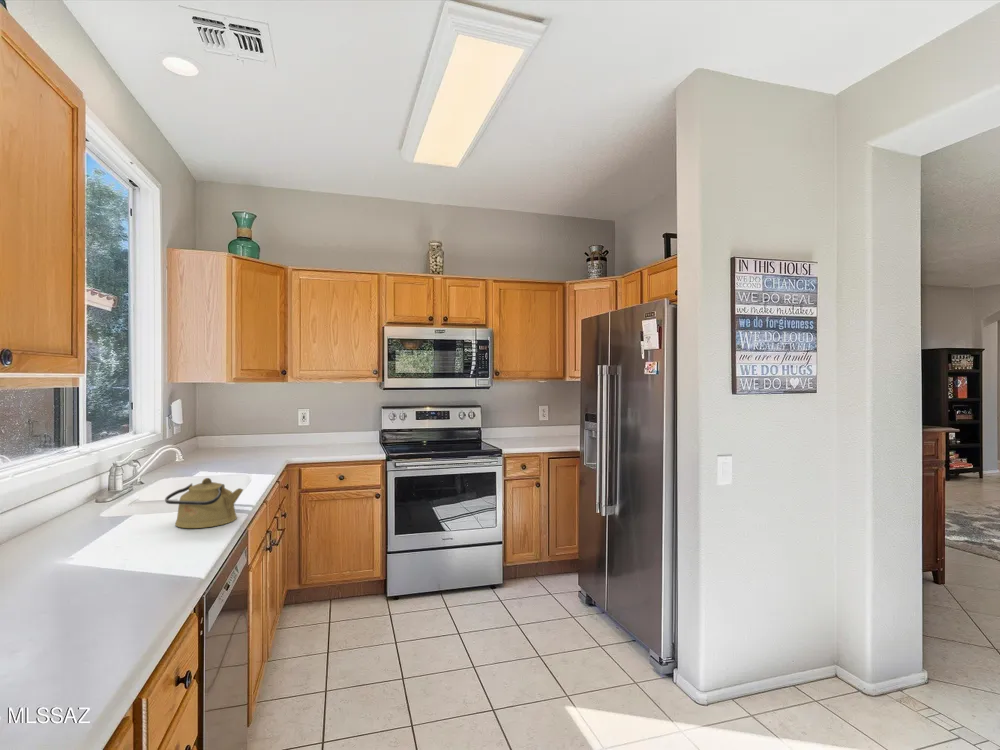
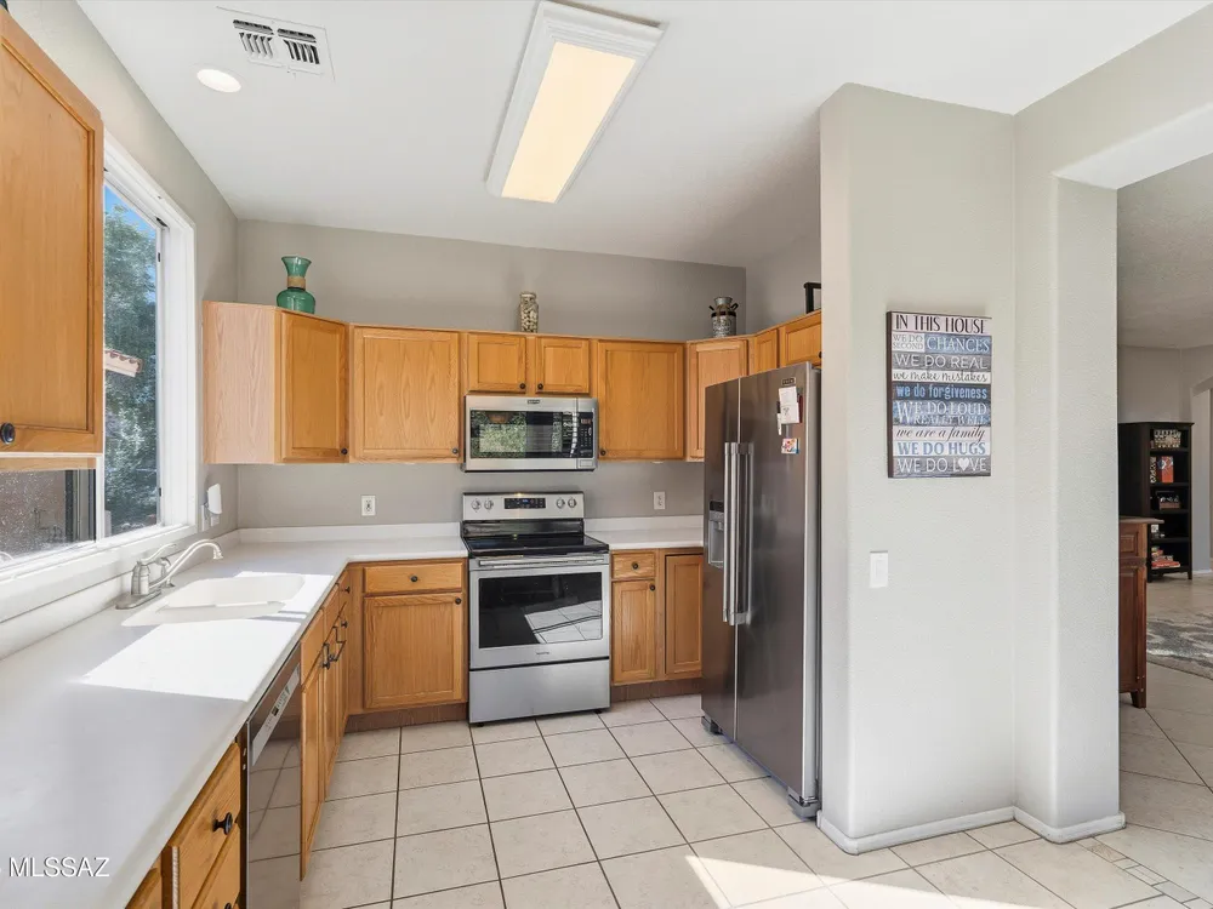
- kettle (211, 499)
